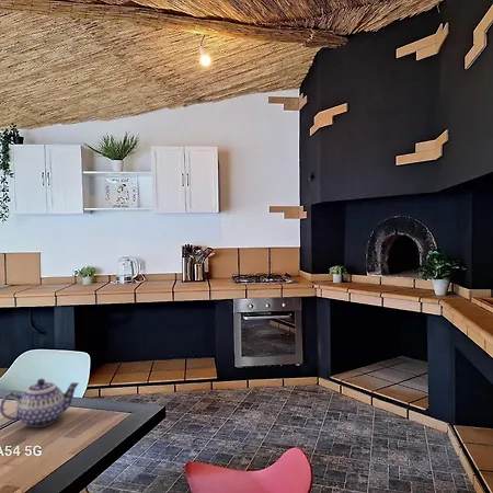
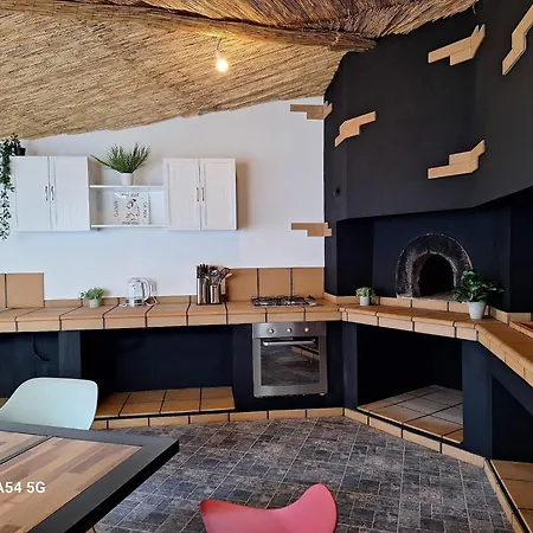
- teapot (41, 400)
